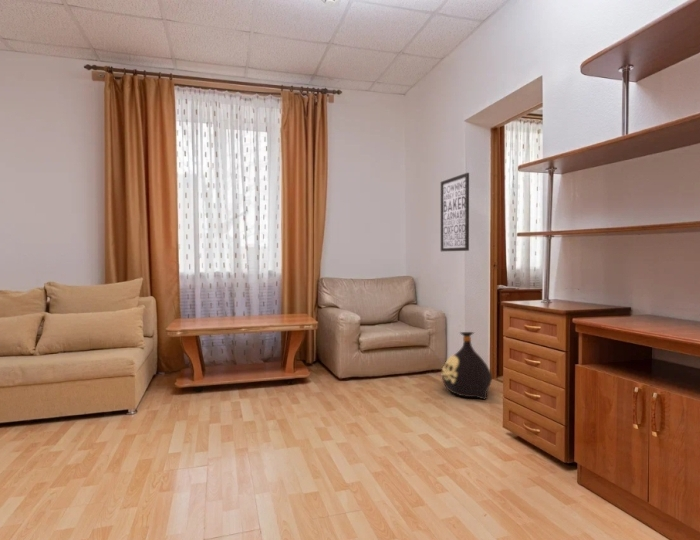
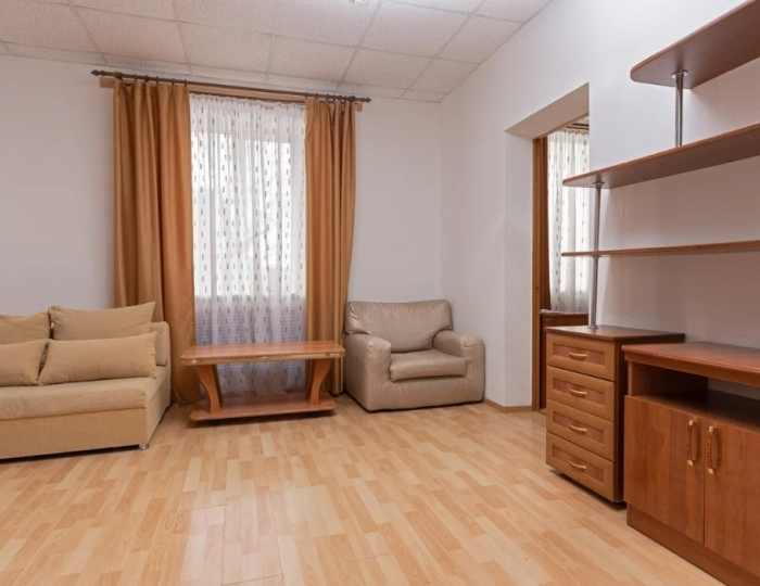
- wall art (454, 214)
- bag (467, 361)
